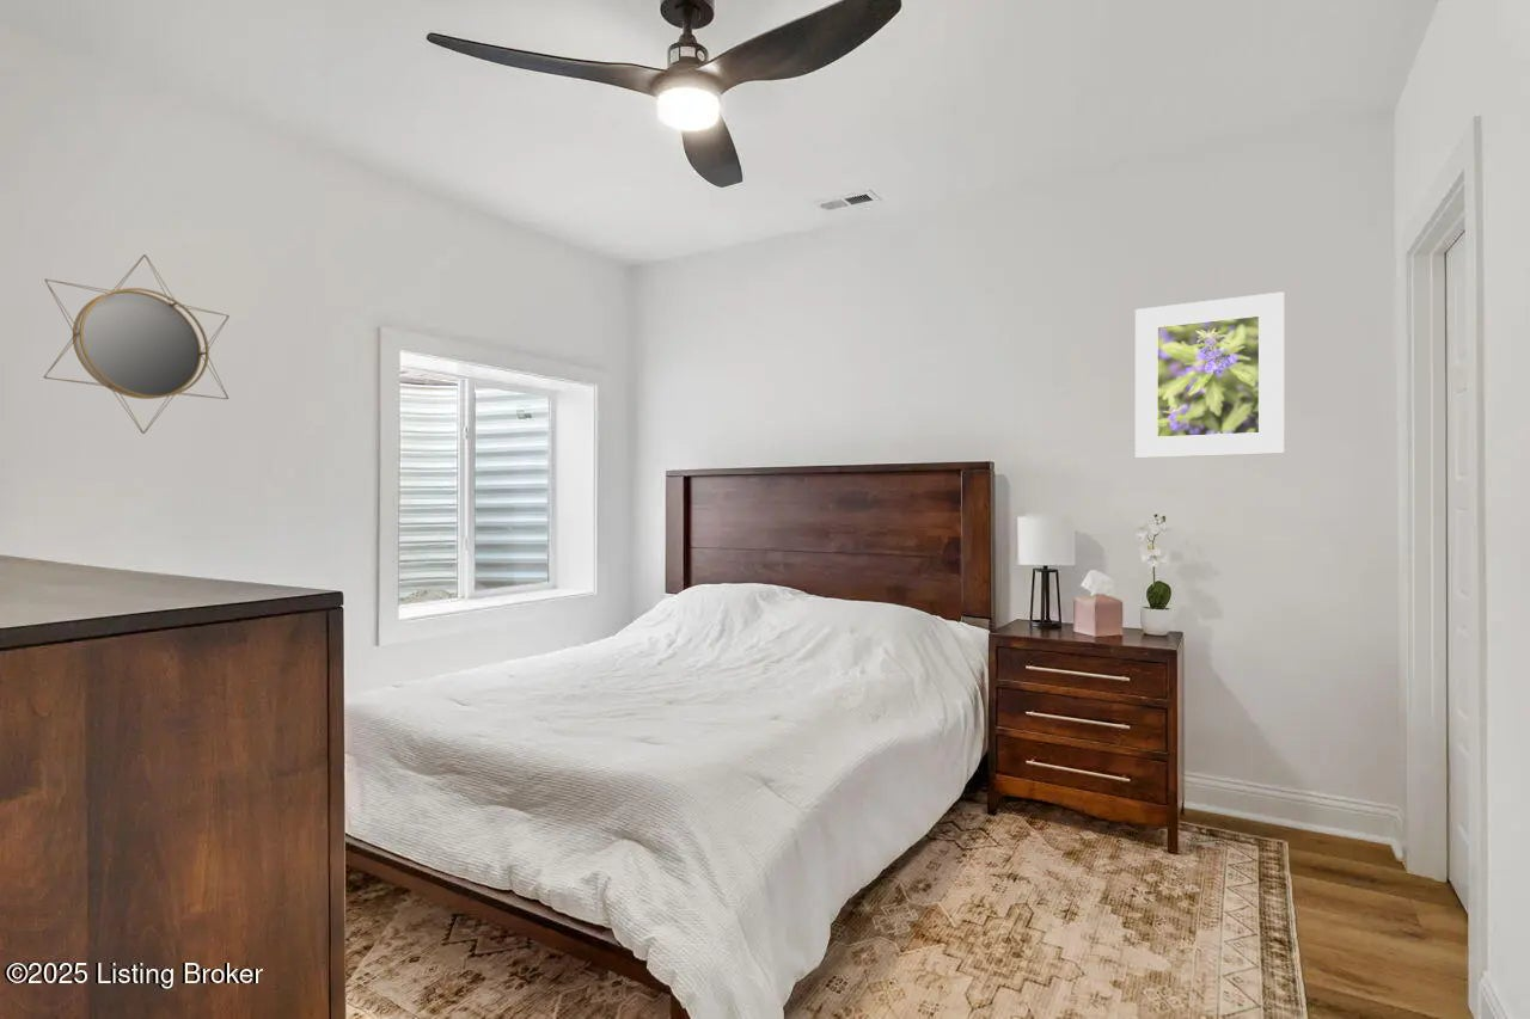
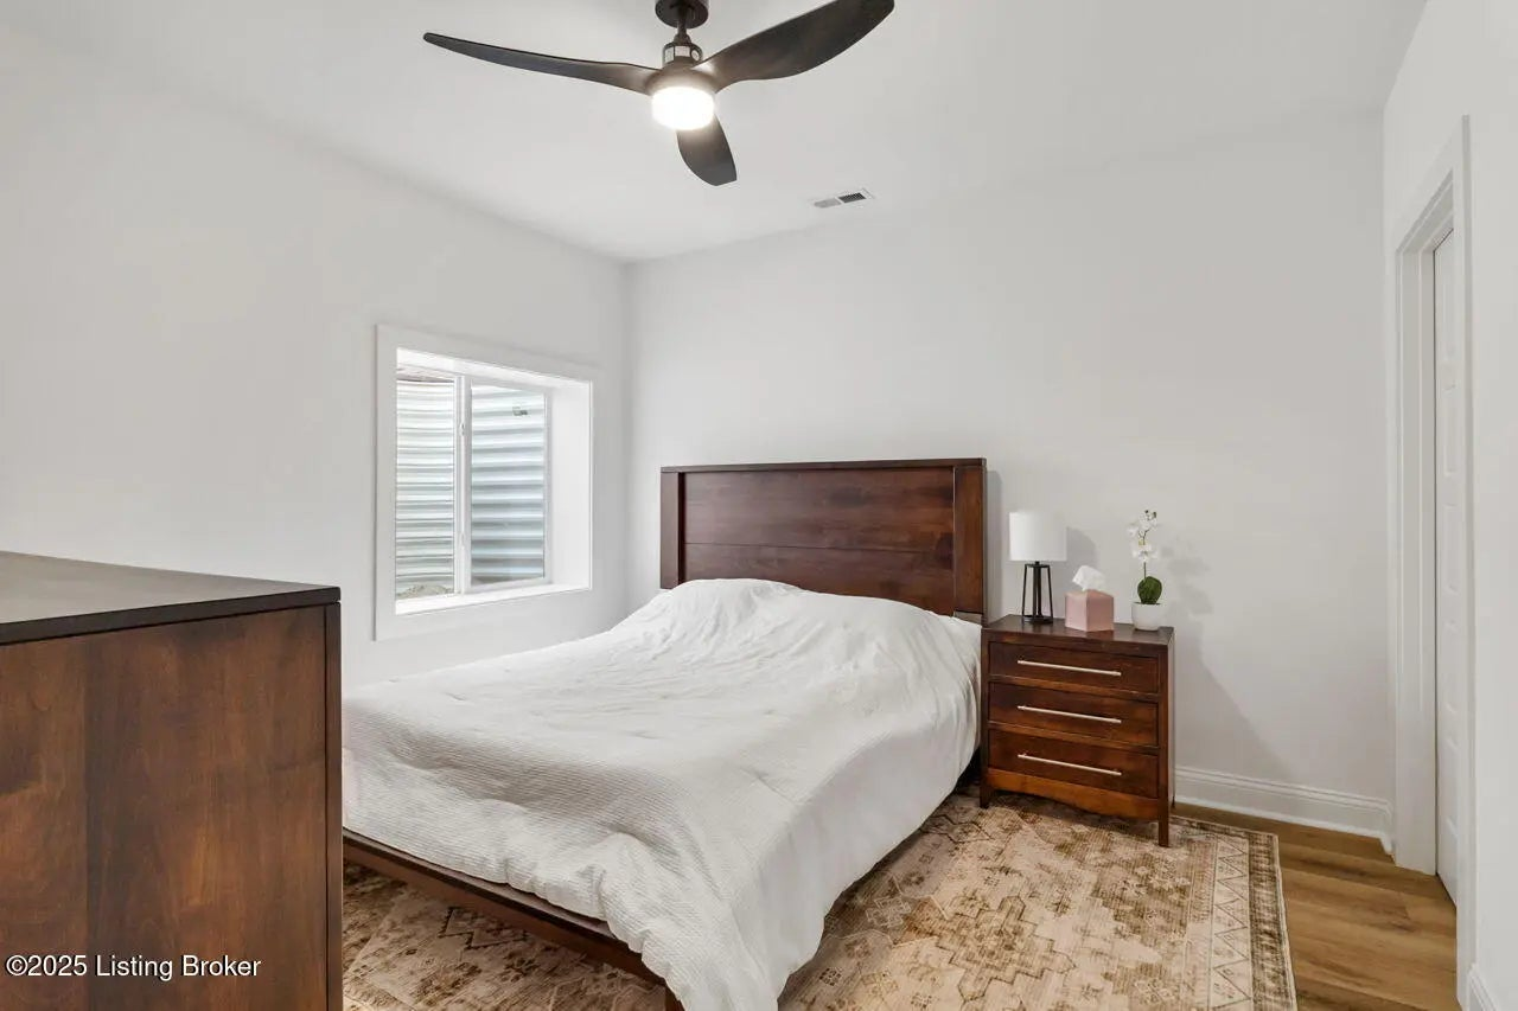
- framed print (1206, 377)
- home mirror (143, 344)
